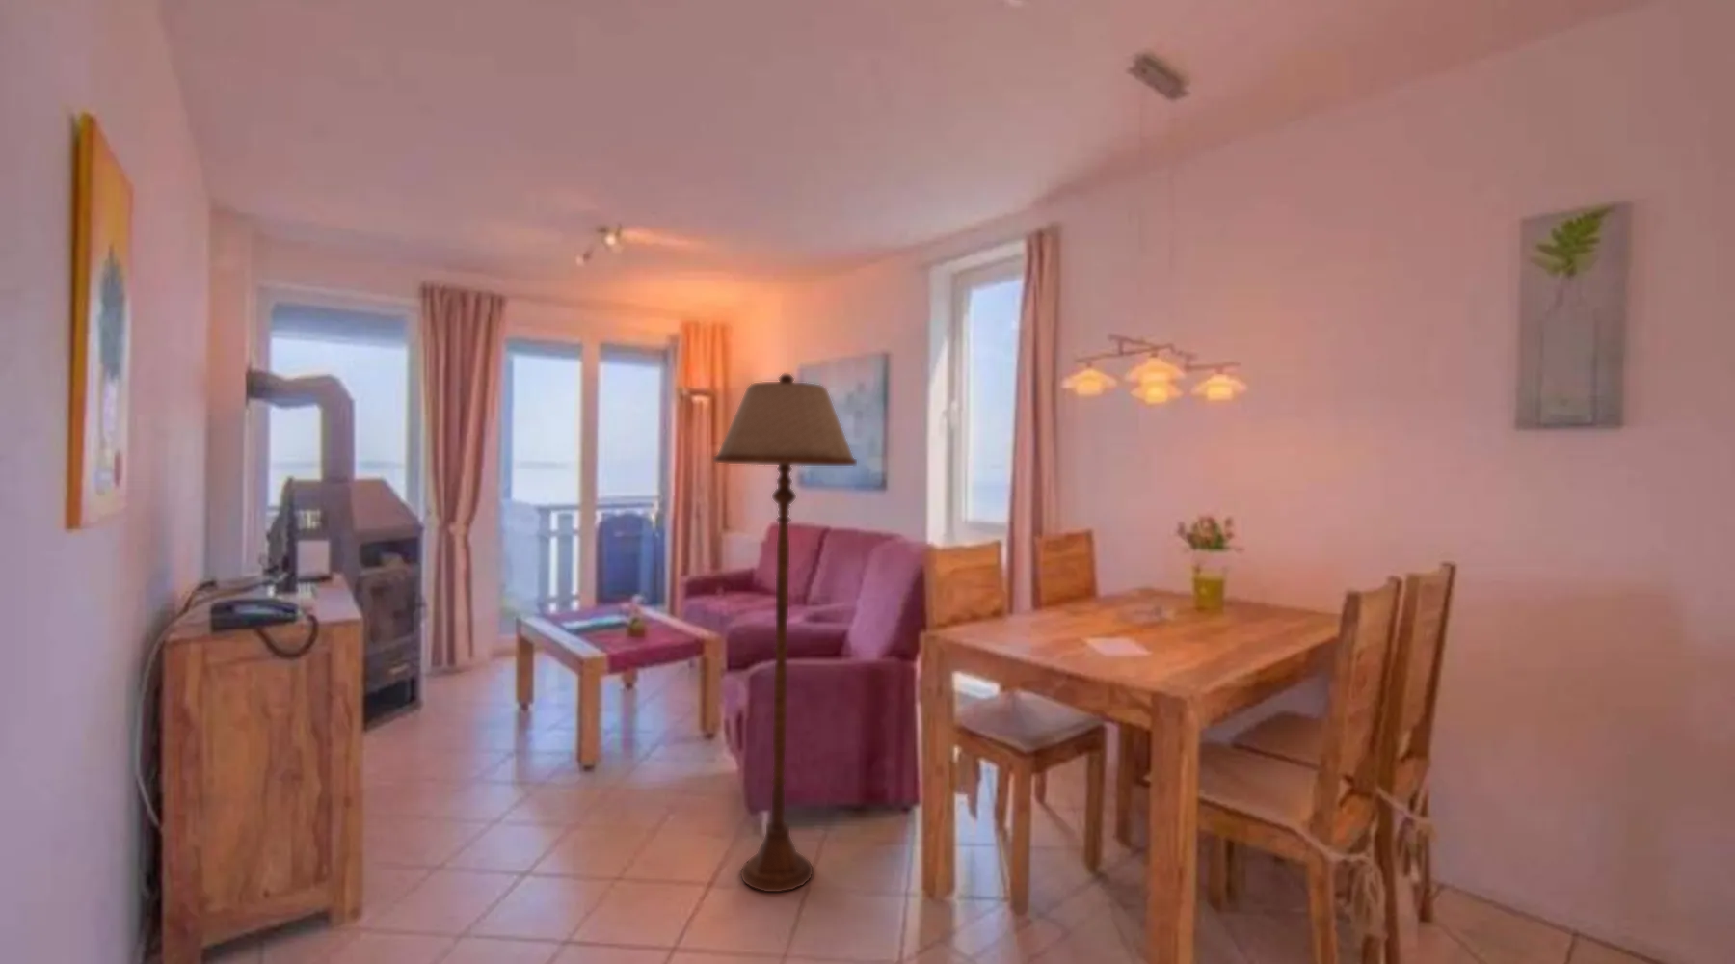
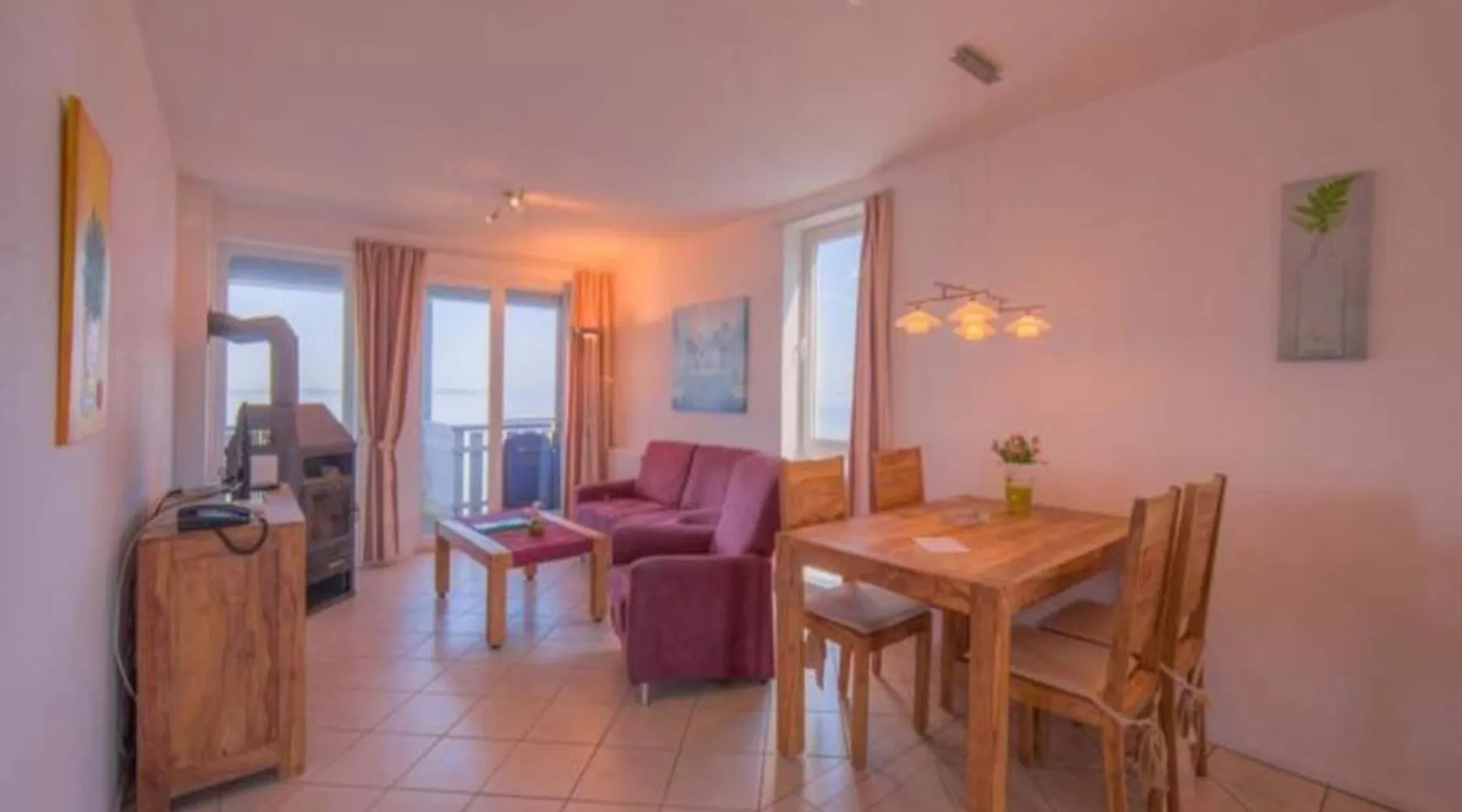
- floor lamp (783, 623)
